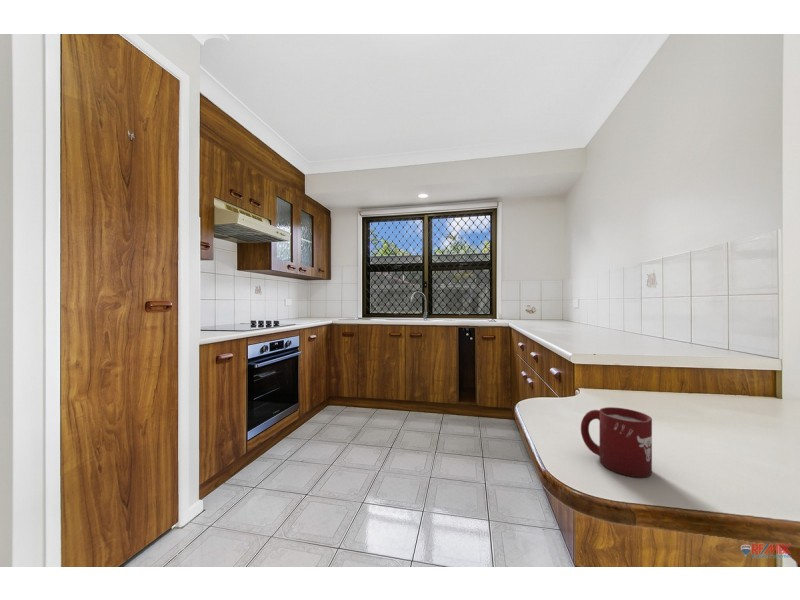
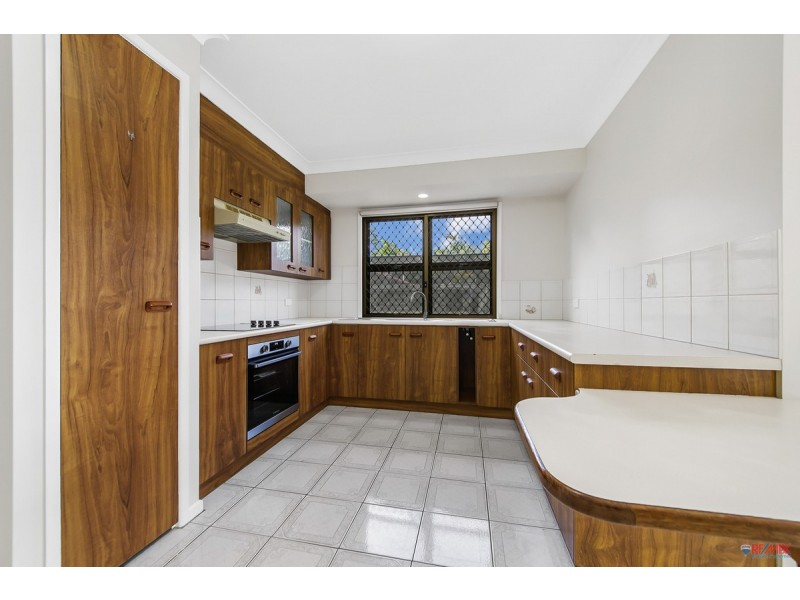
- cup (613, 436)
